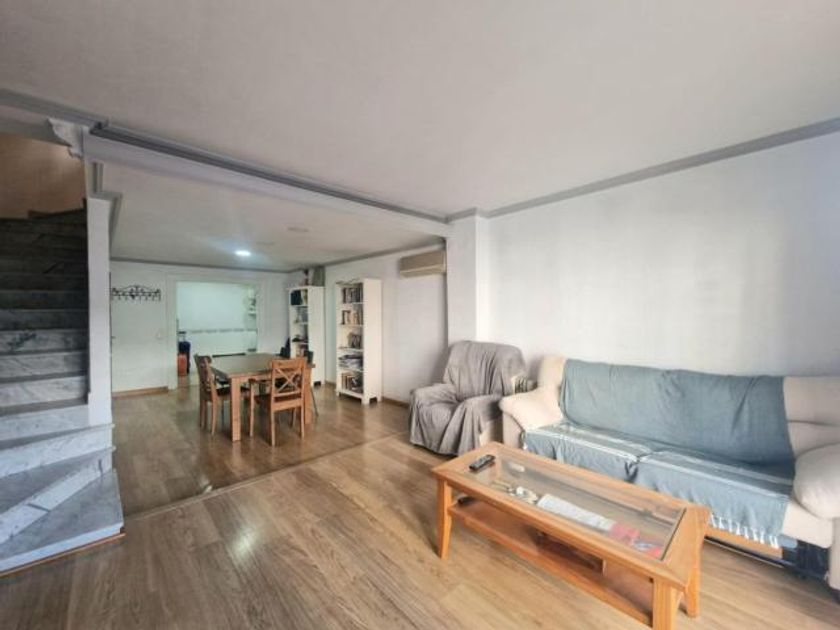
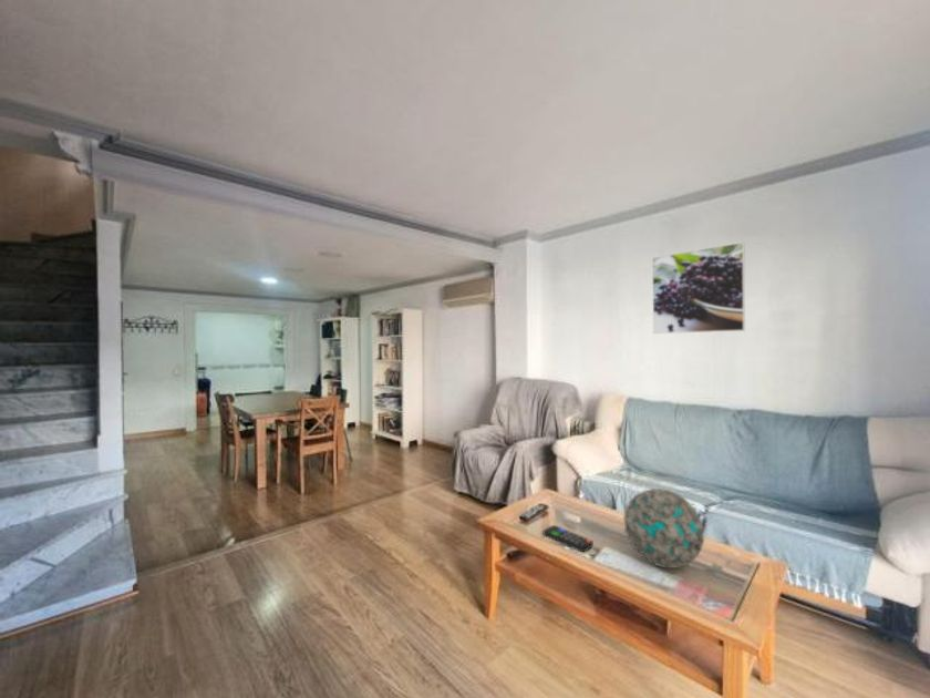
+ geode (662, 526)
+ remote control (567, 537)
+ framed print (695, 291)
